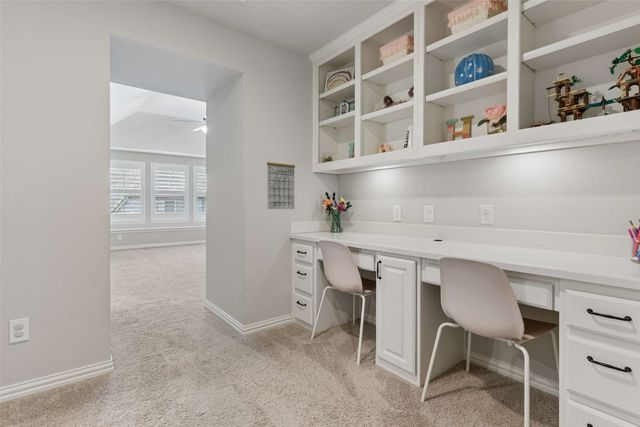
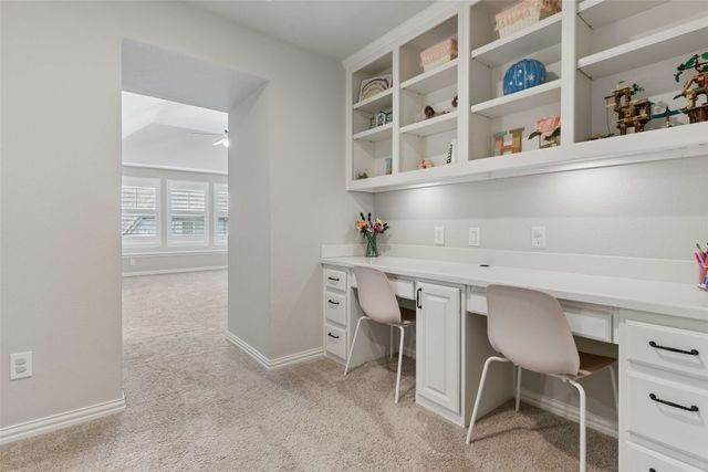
- calendar (281, 181)
